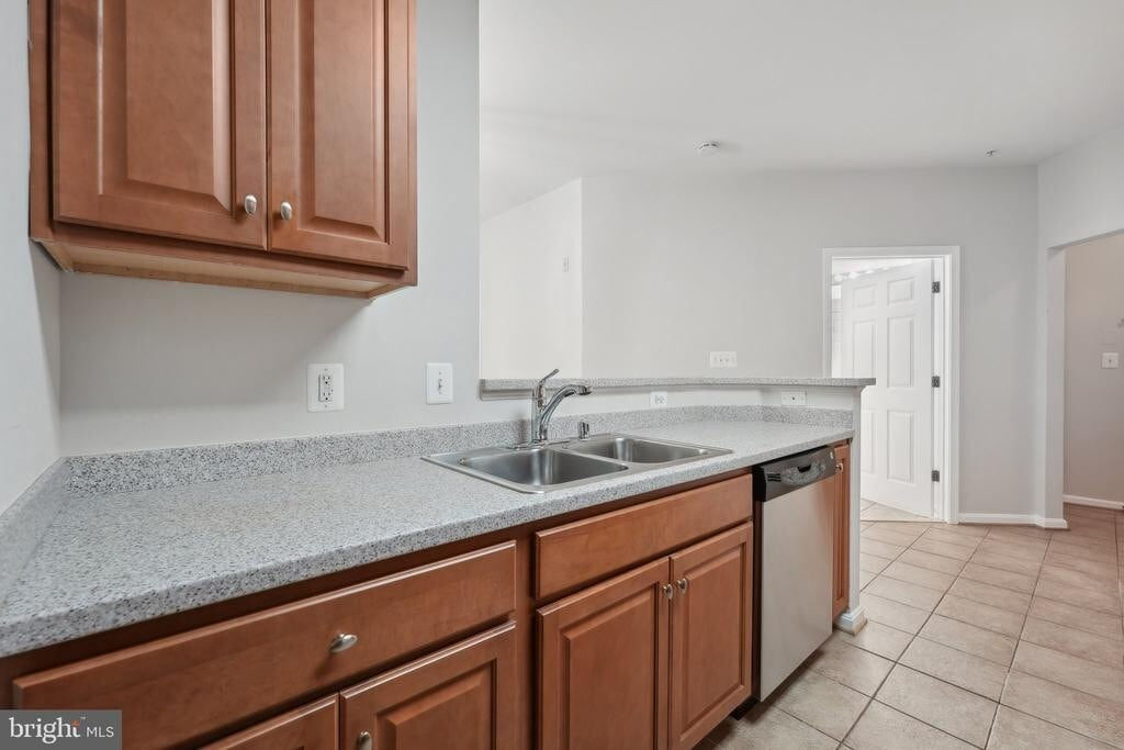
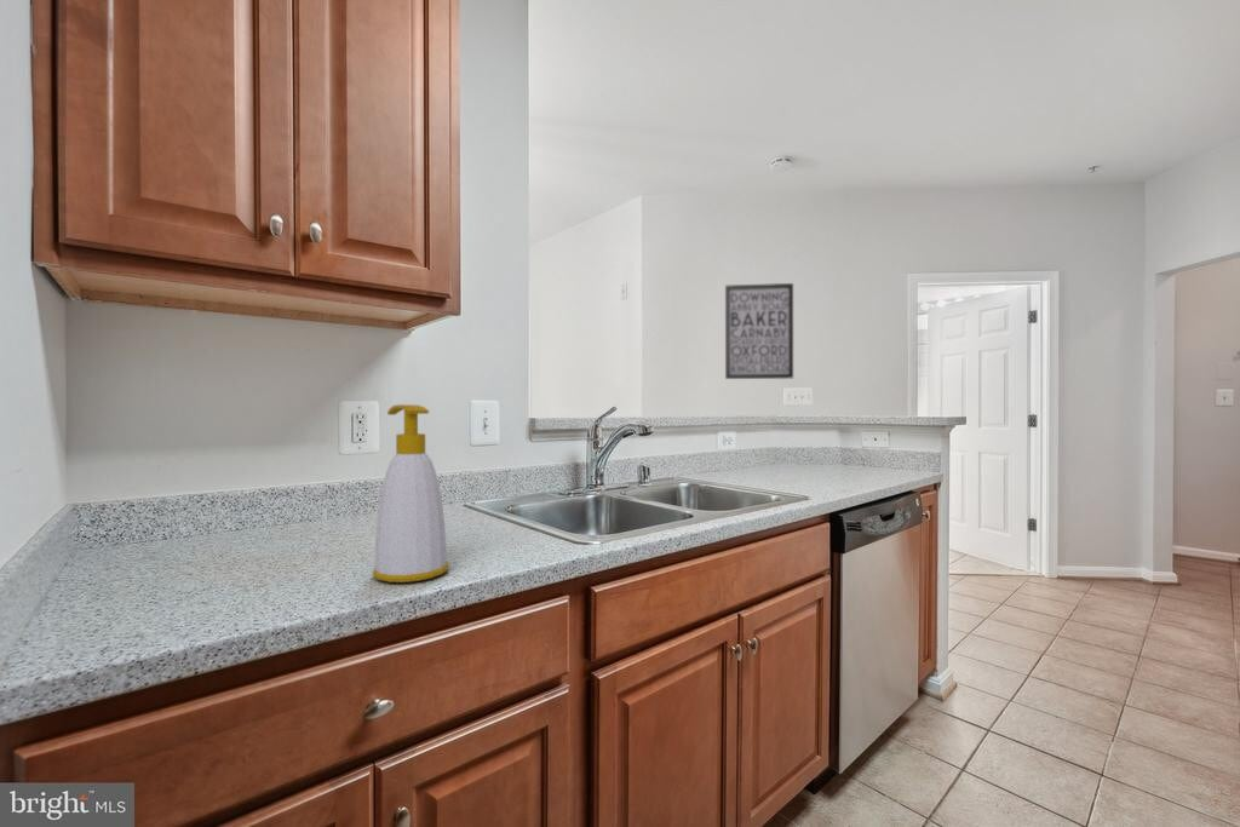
+ soap bottle (411, 488)
+ wall art (758, 331)
